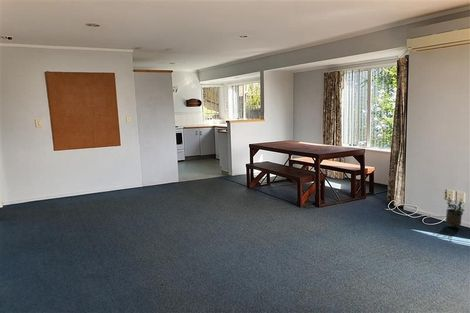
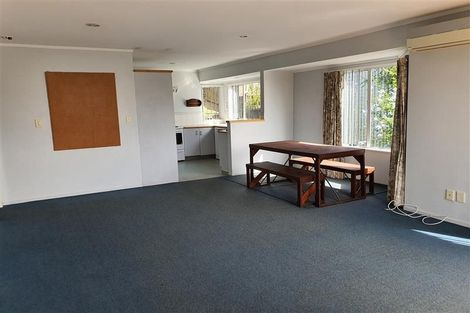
- potted plant (453, 210)
